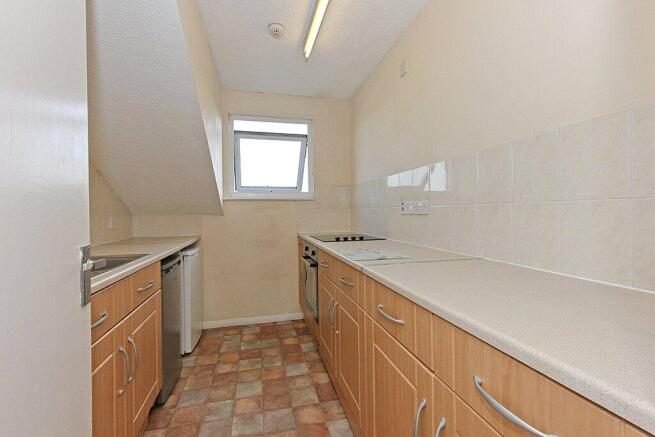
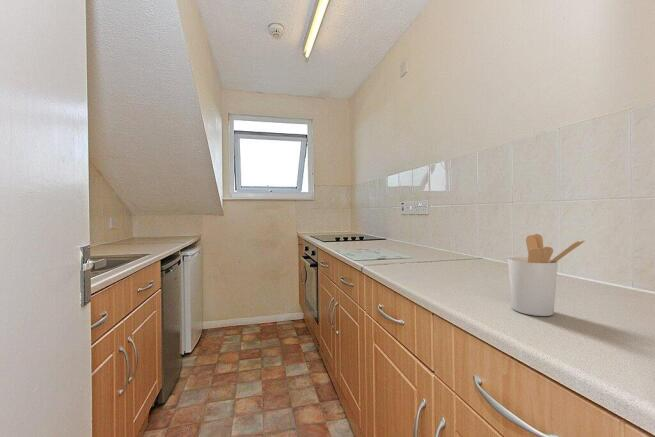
+ utensil holder (545, 274)
